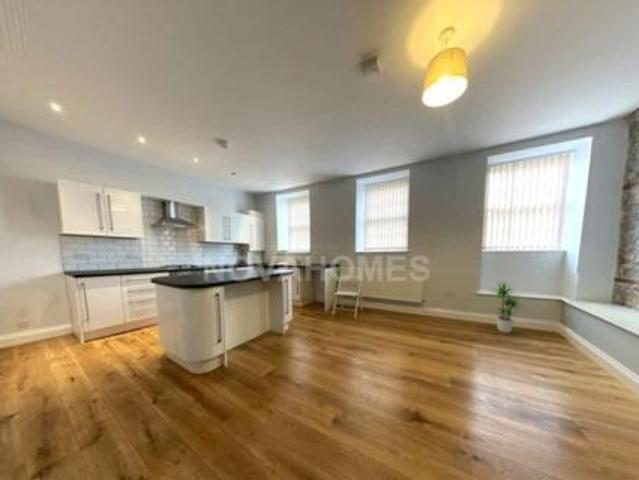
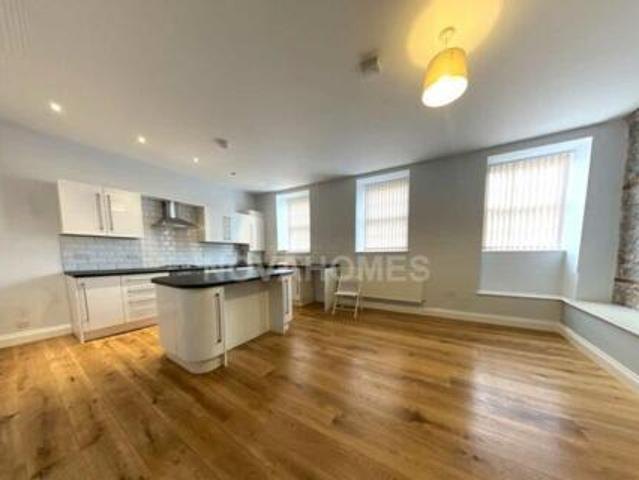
- potted plant (505, 305)
